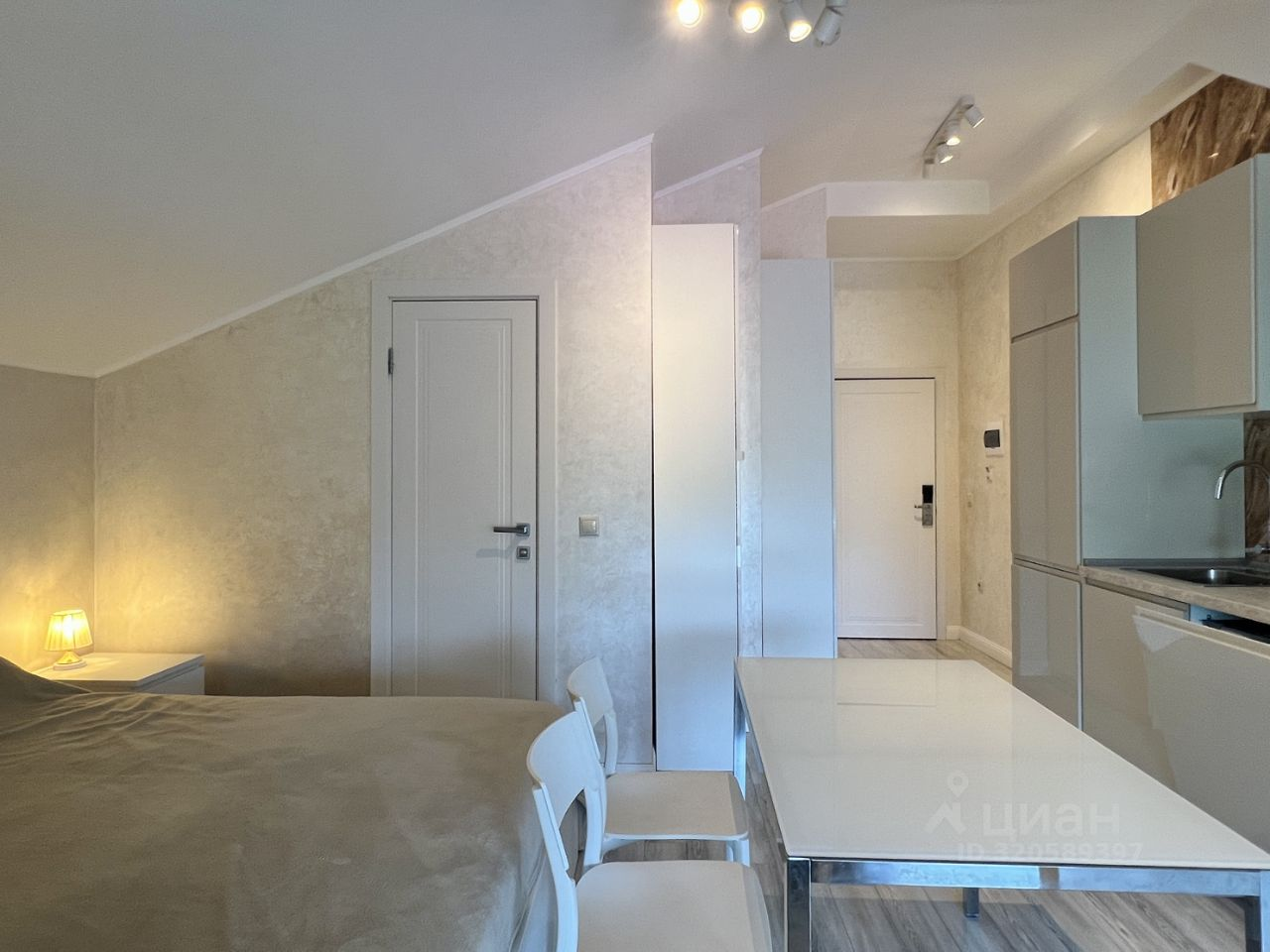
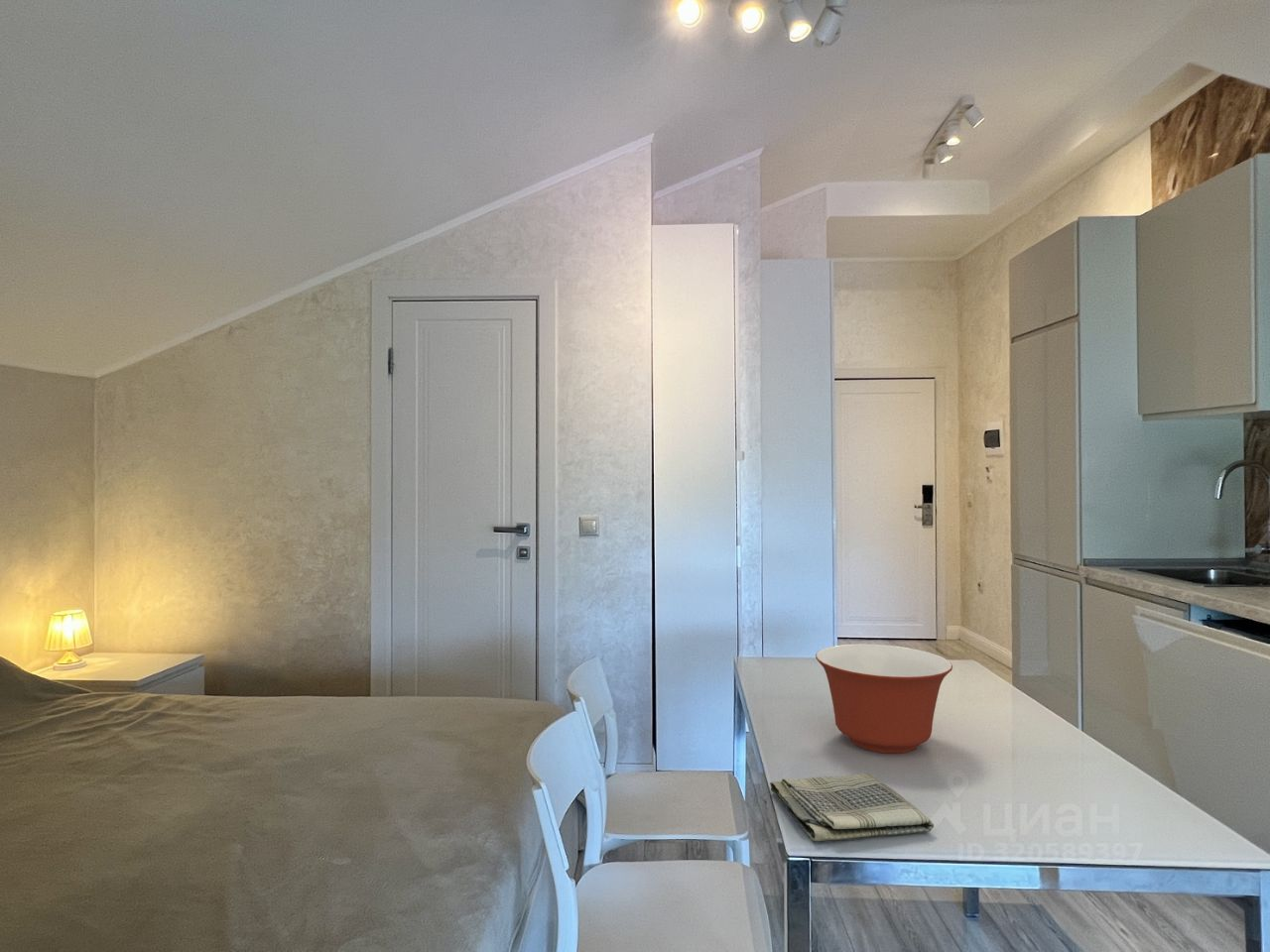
+ dish towel (844, 800)
+ mixing bowl (882, 699)
